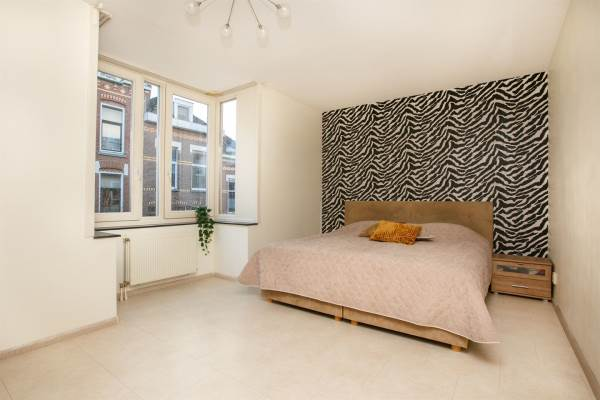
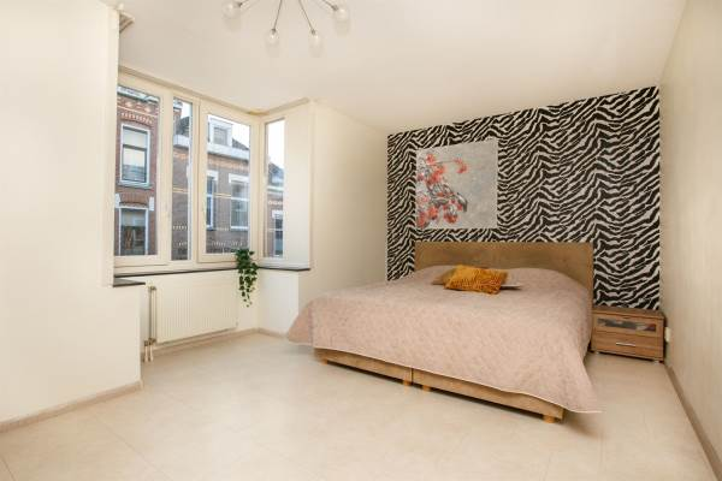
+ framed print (454, 186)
